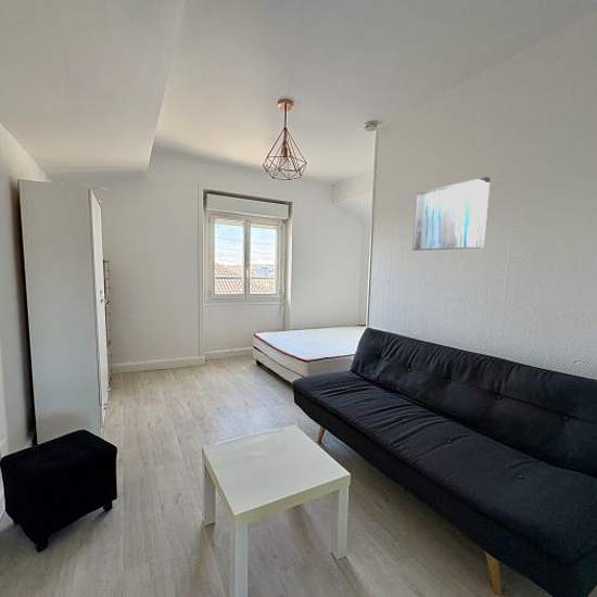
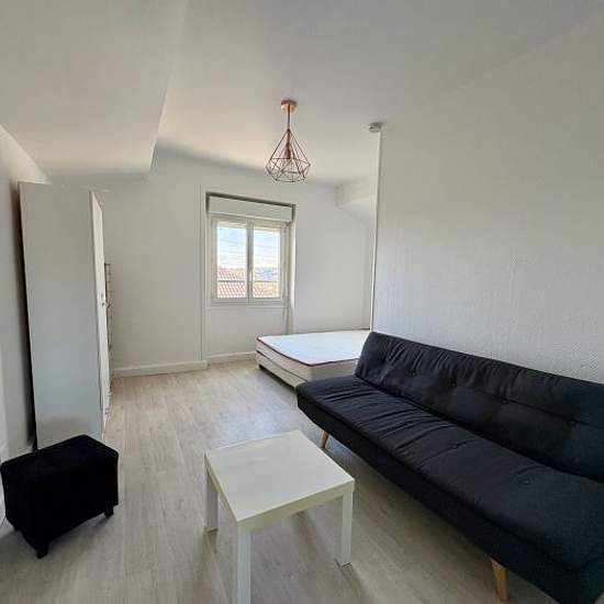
- wall art (446, 217)
